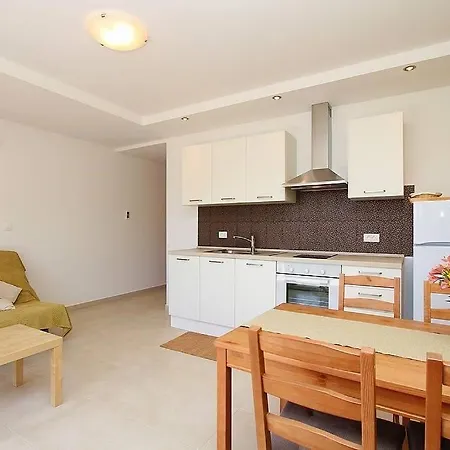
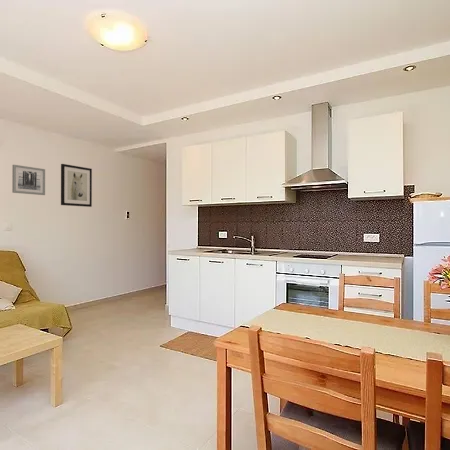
+ wall art (76, 186)
+ wall art (29, 180)
